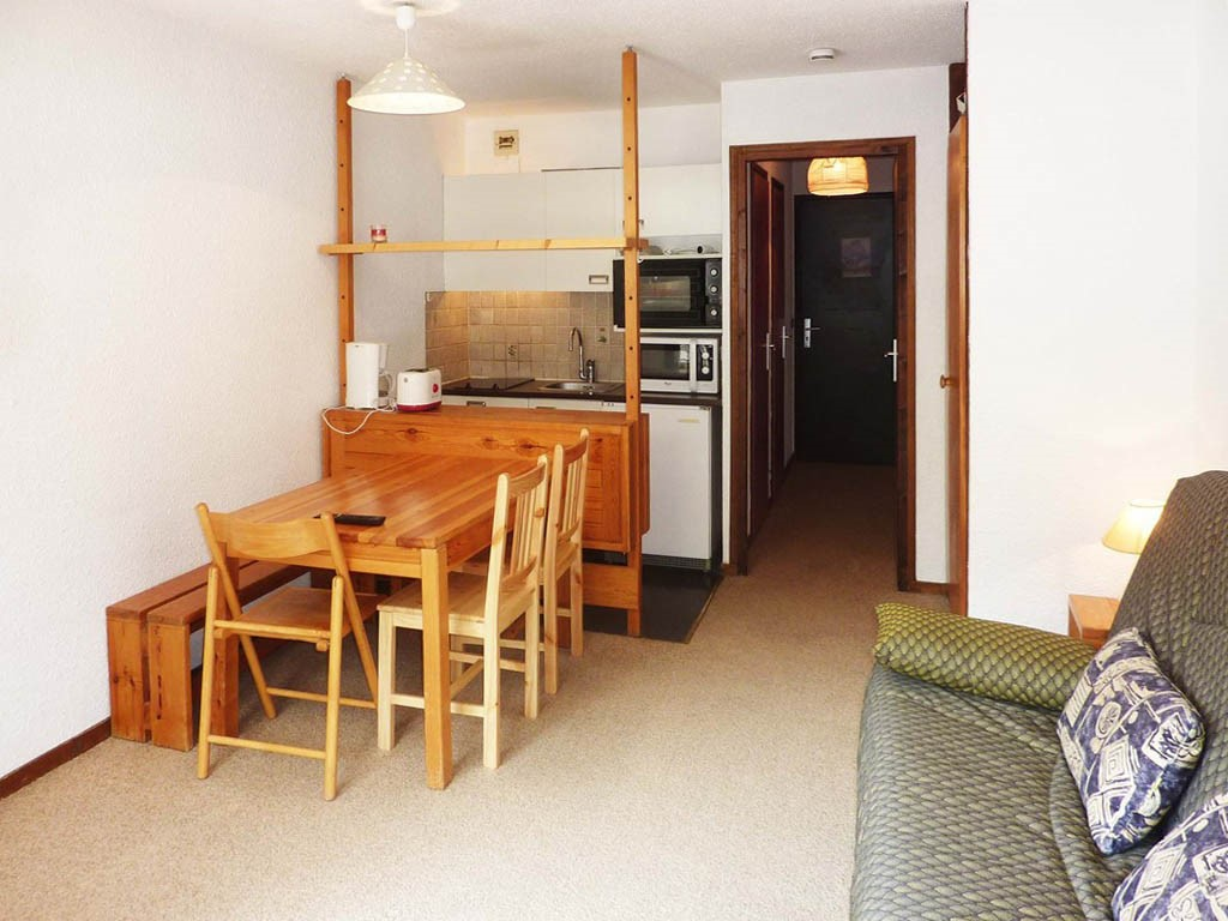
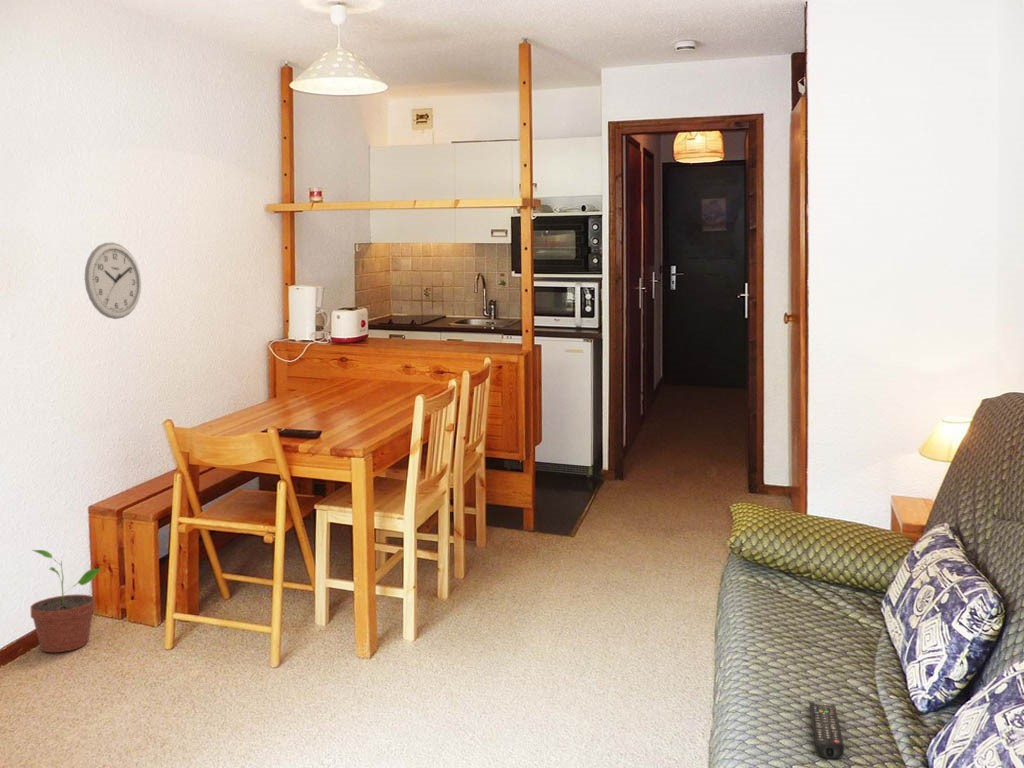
+ remote control (825, 727)
+ wall clock (115, 280)
+ potted plant (62, 596)
